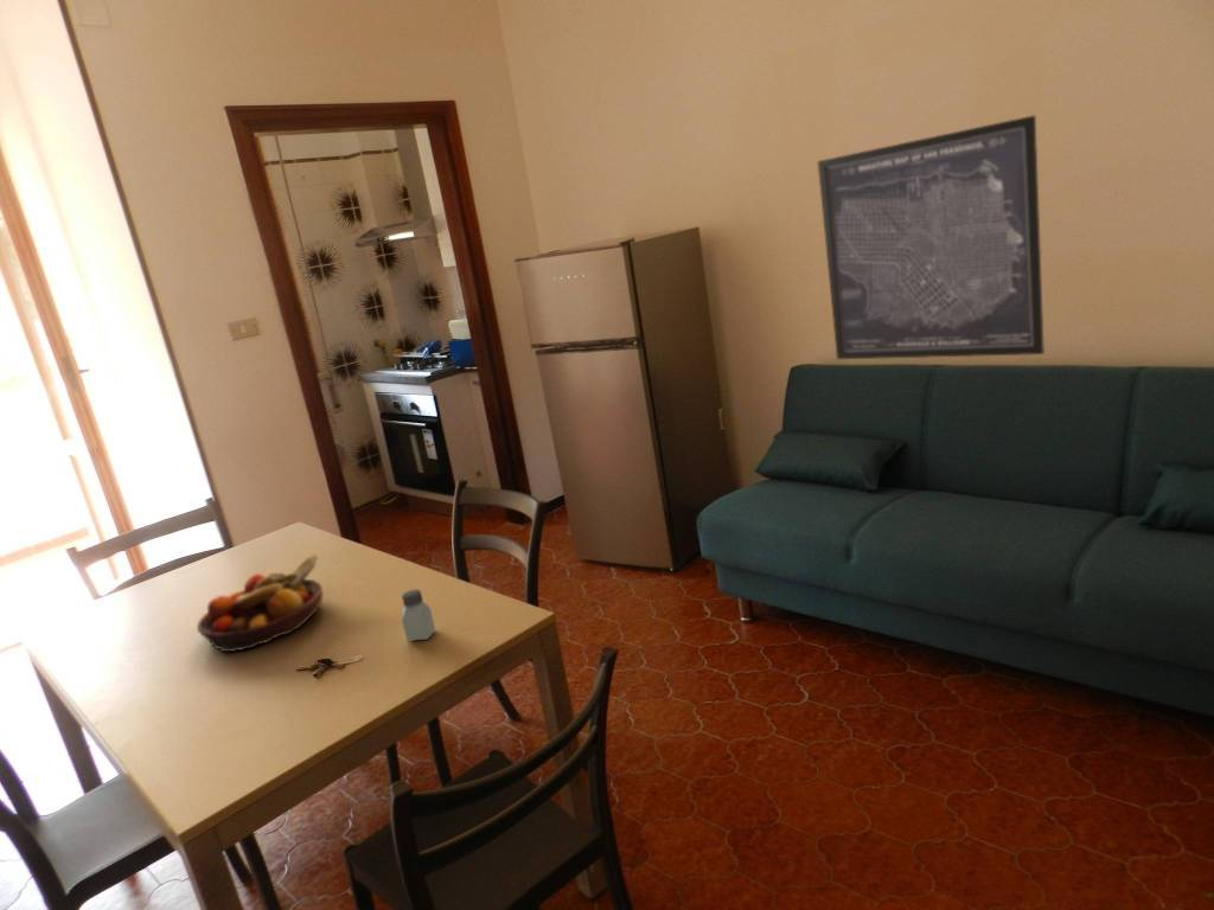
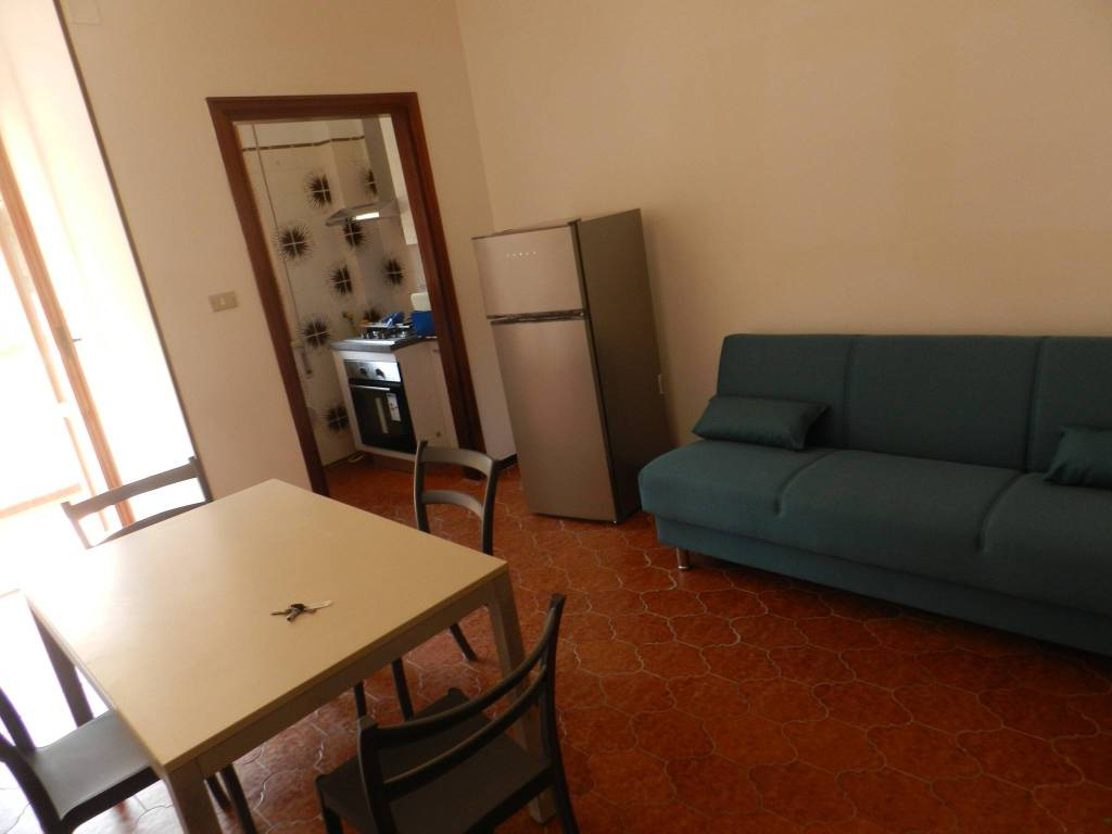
- saltshaker (416, 614)
- wall art (924, 251)
- fruit bowl (260, 600)
